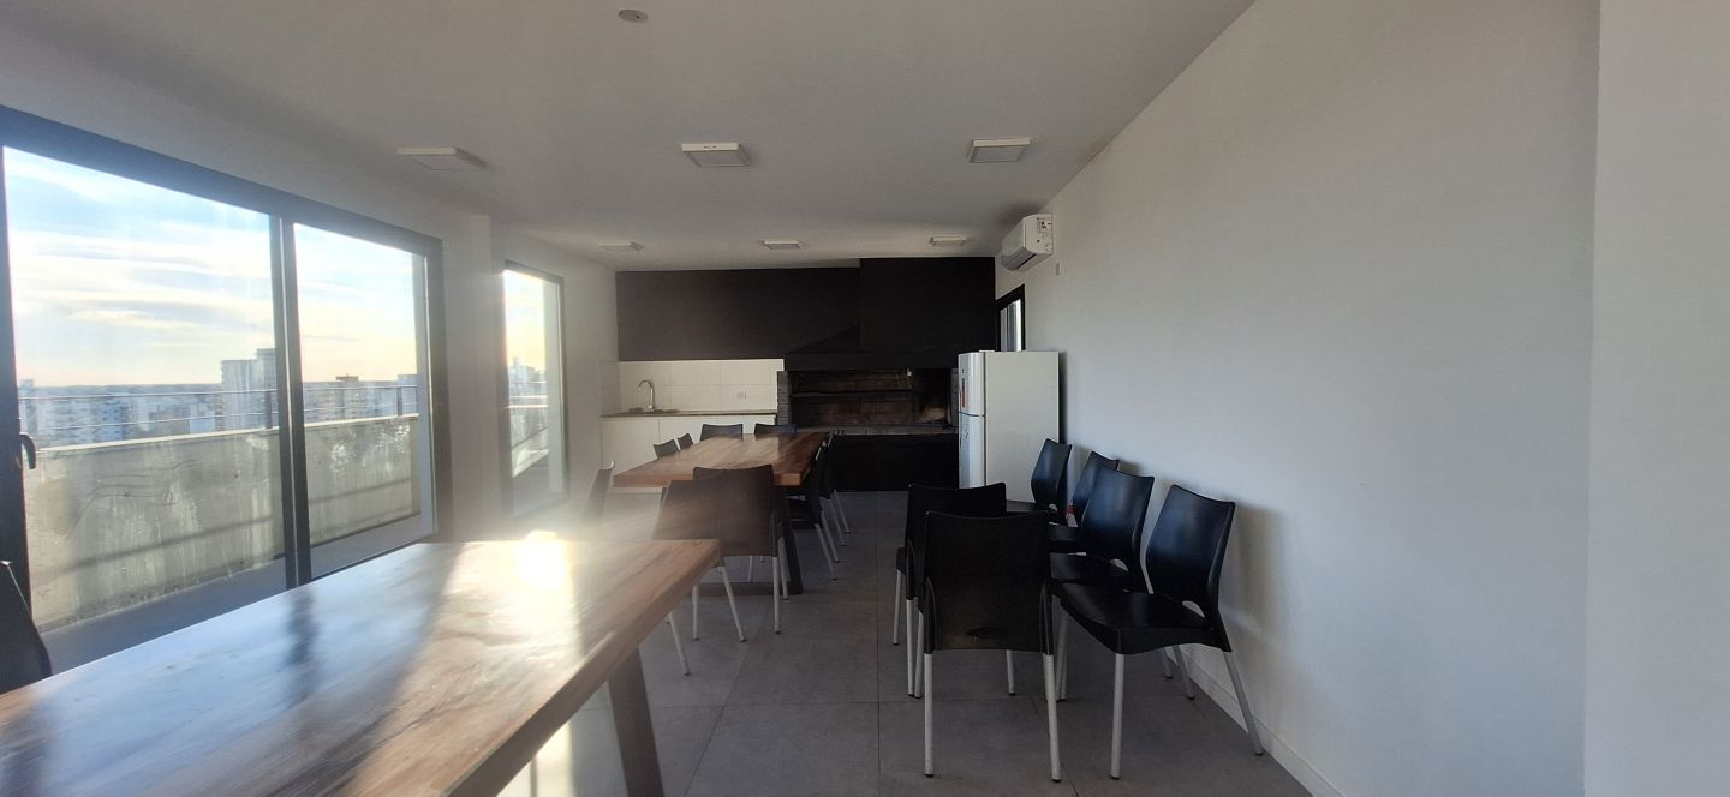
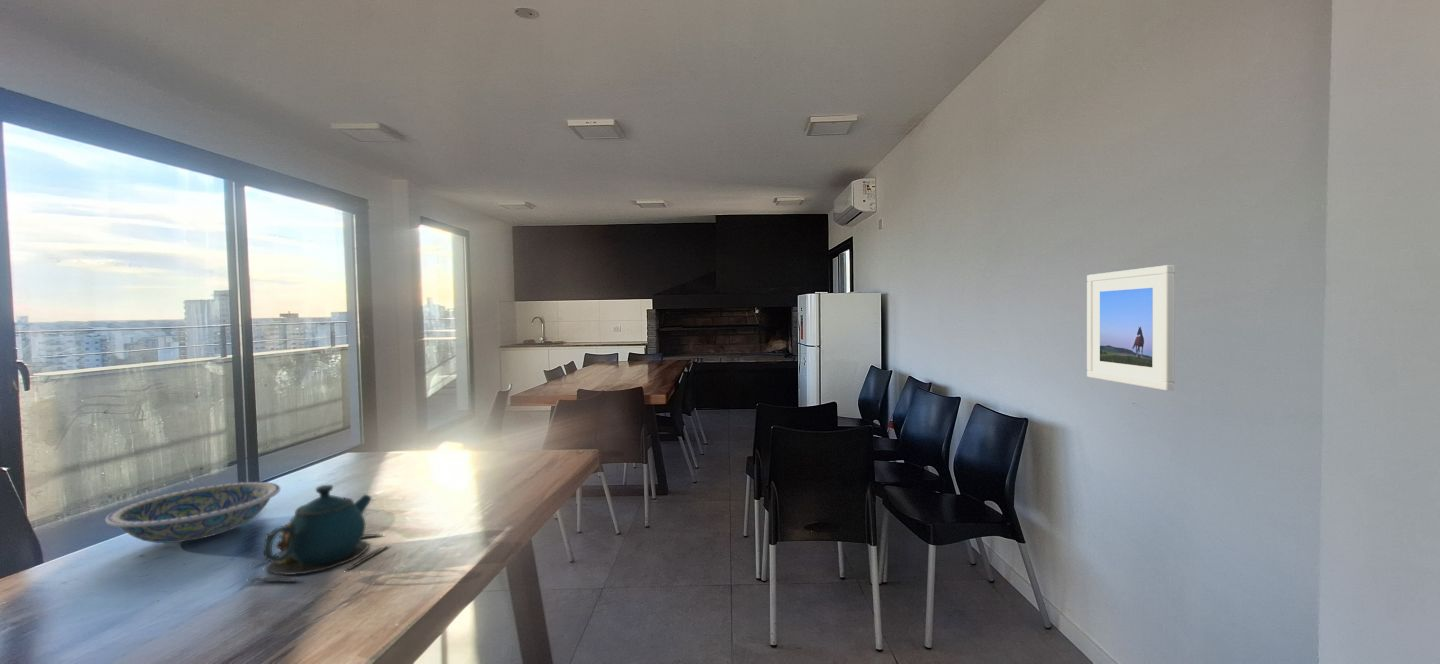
+ teapot (319, 522)
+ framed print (1126, 326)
+ ceramic bowl (200, 517)
